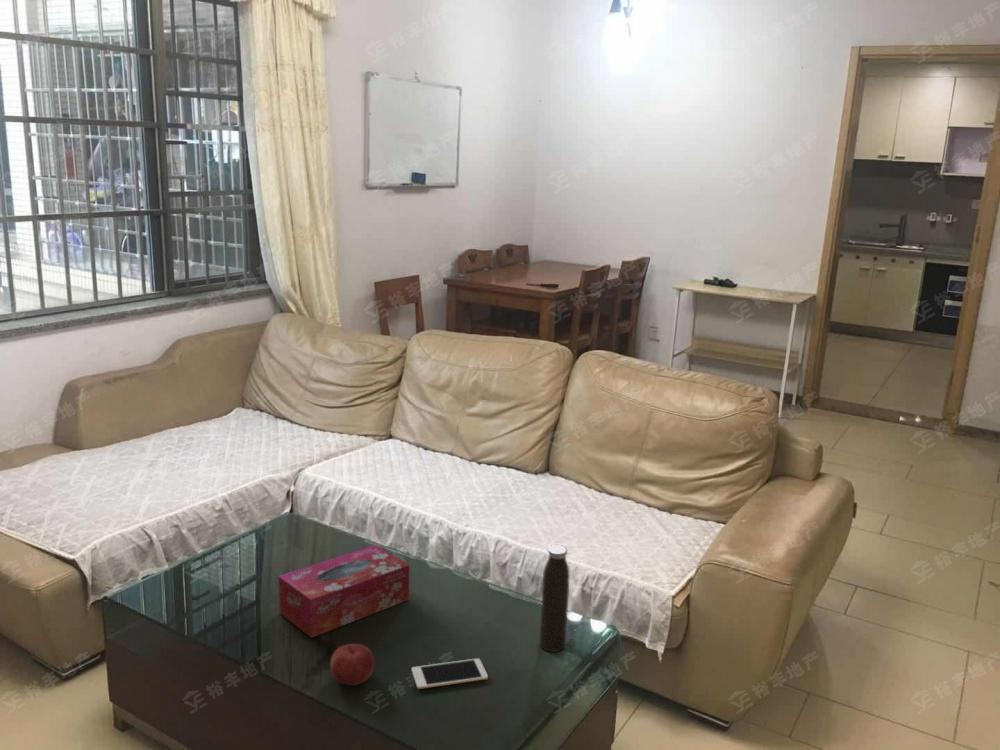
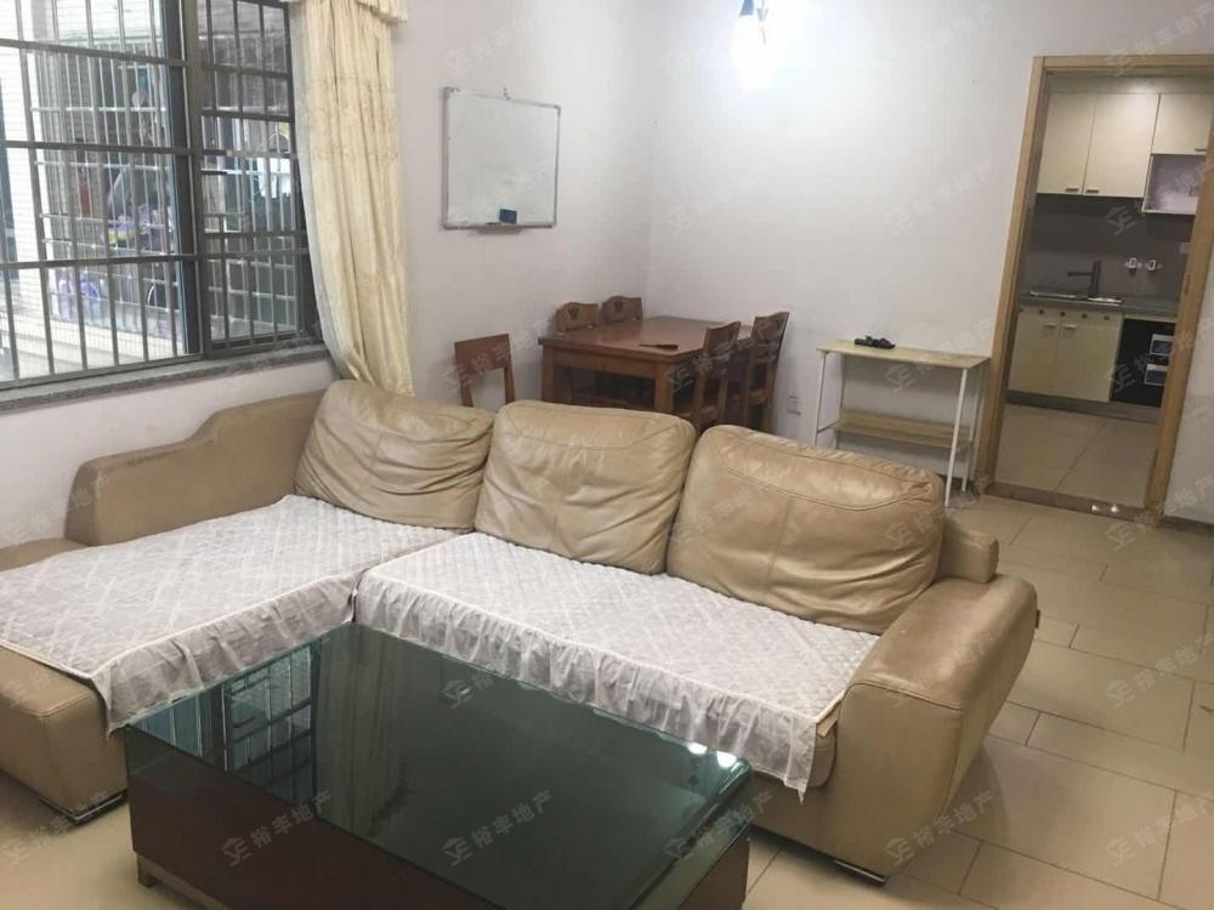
- water bottle (555, 597)
- fruit (352, 662)
- cell phone (449, 673)
- tissue box (345, 588)
